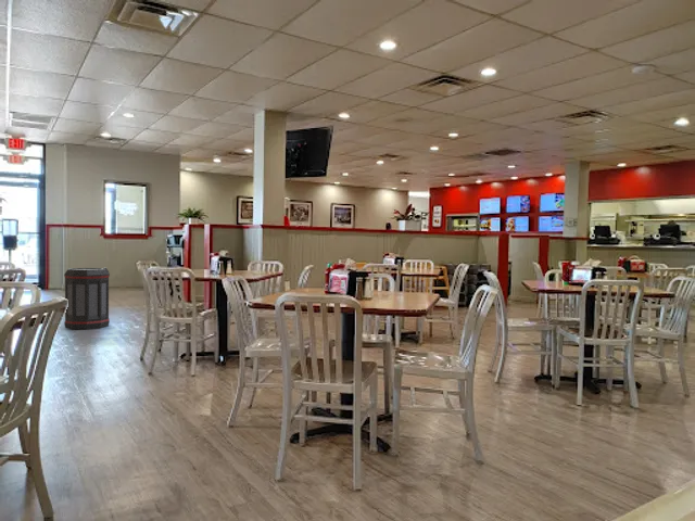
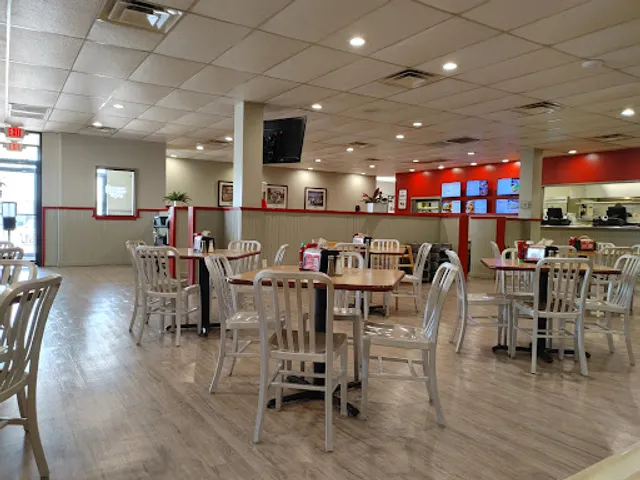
- trash can (87, 296)
